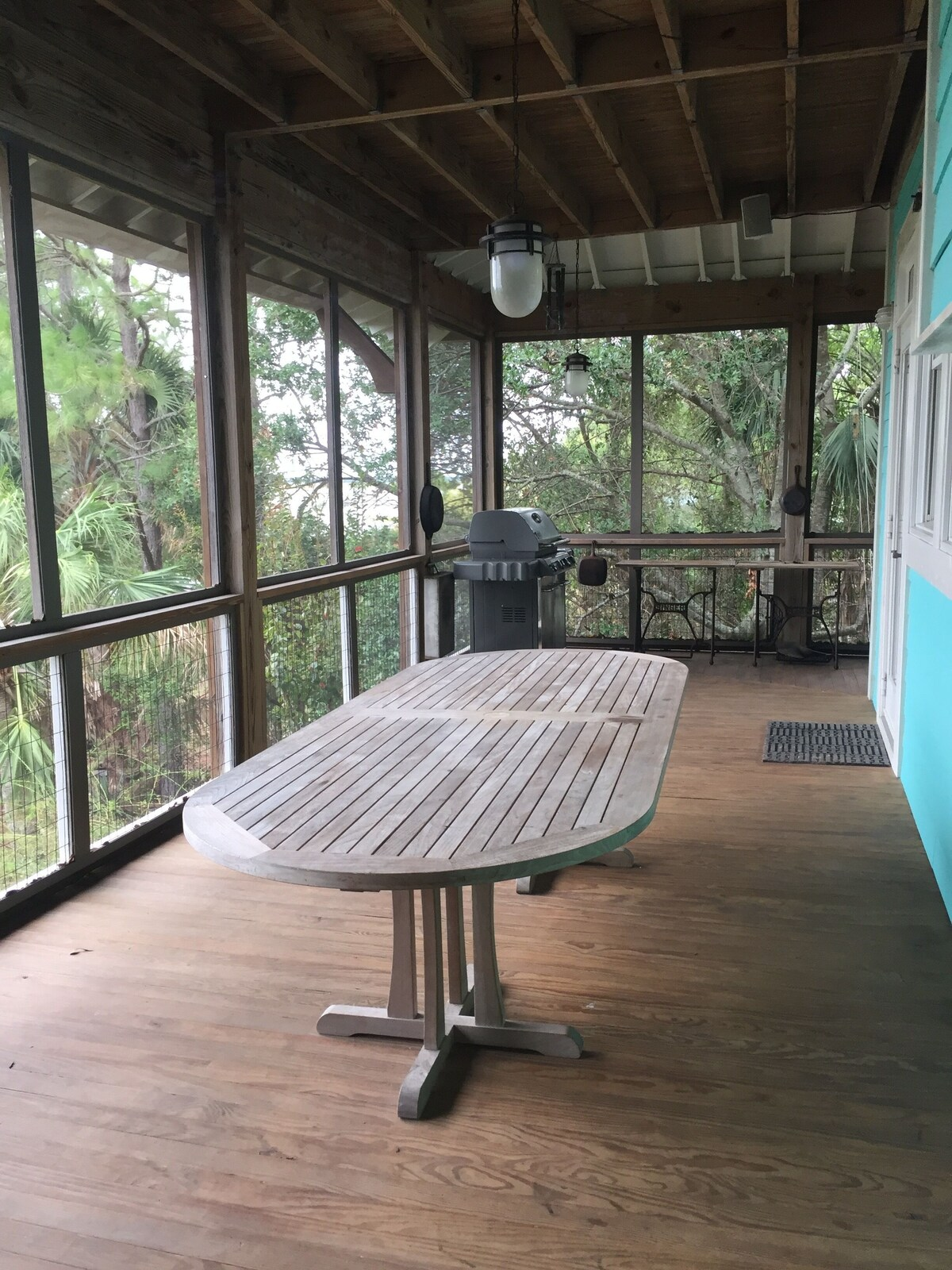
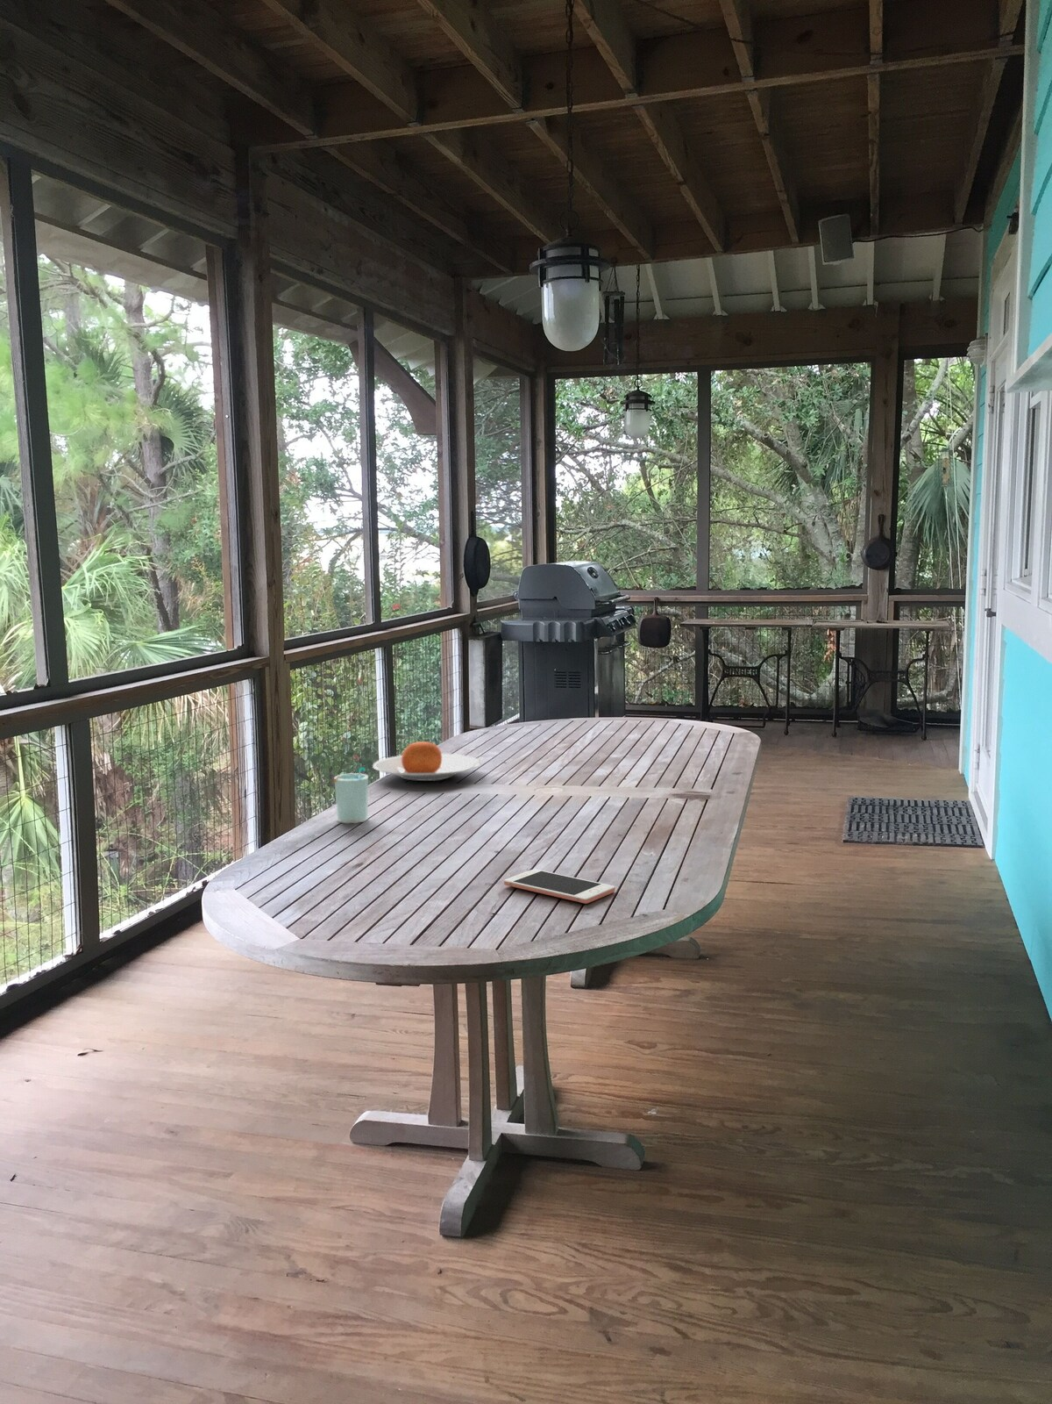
+ plate (427, 759)
+ cup (350, 794)
+ cell phone (558, 886)
